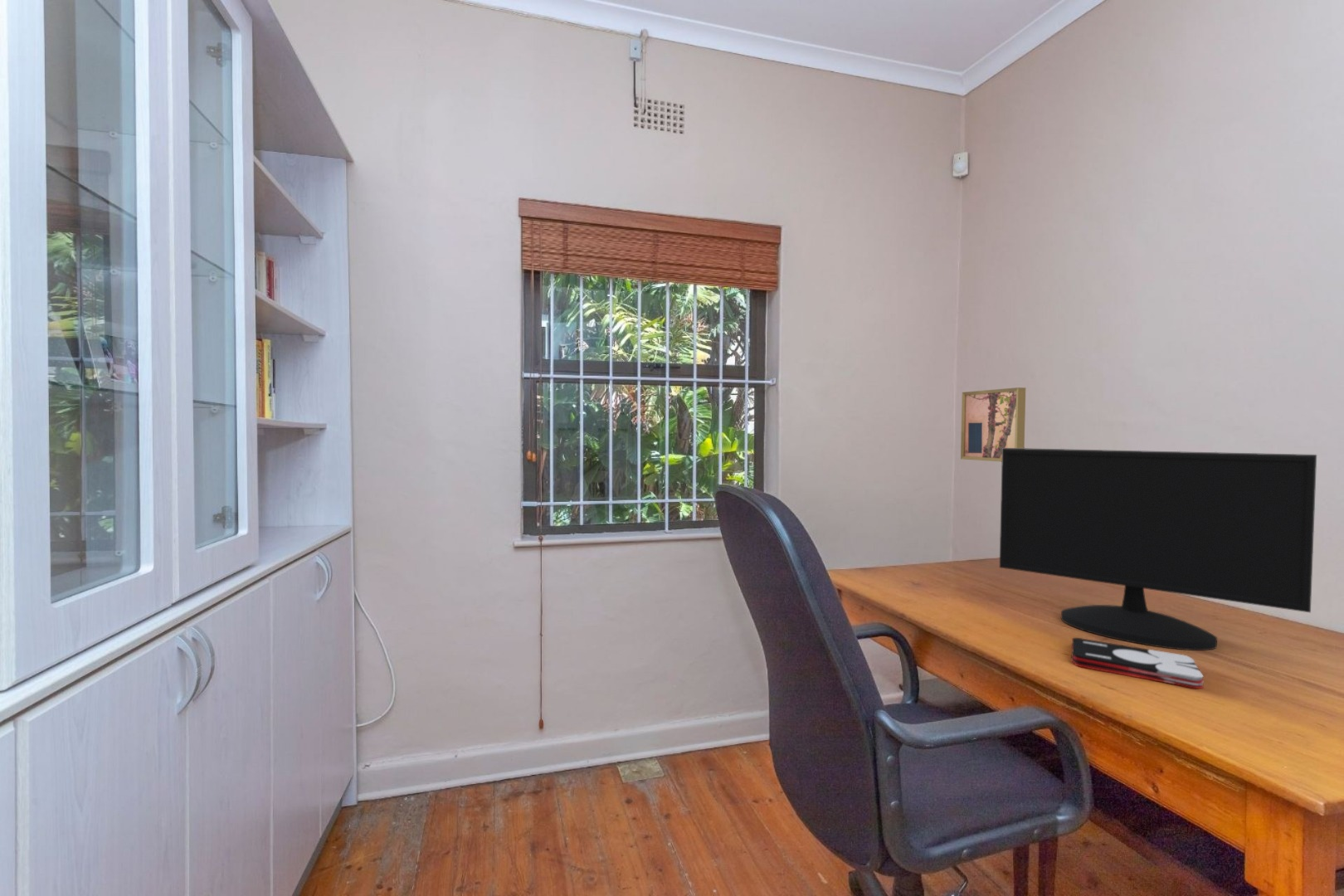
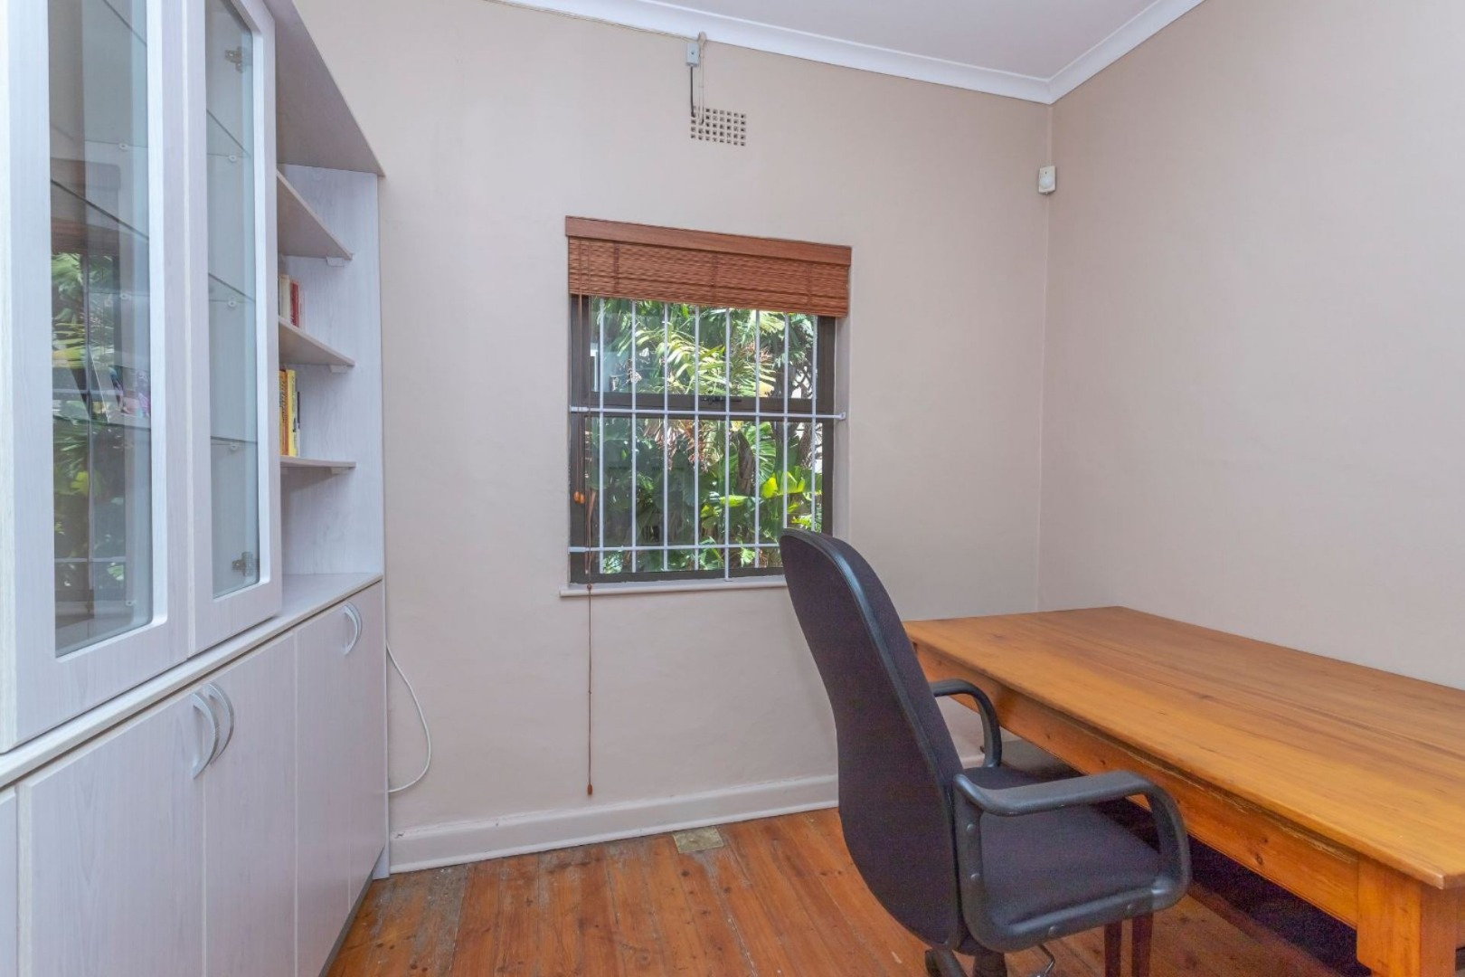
- playing cards (1132, 660)
- wall art (991, 425)
- computer monitor (1136, 541)
